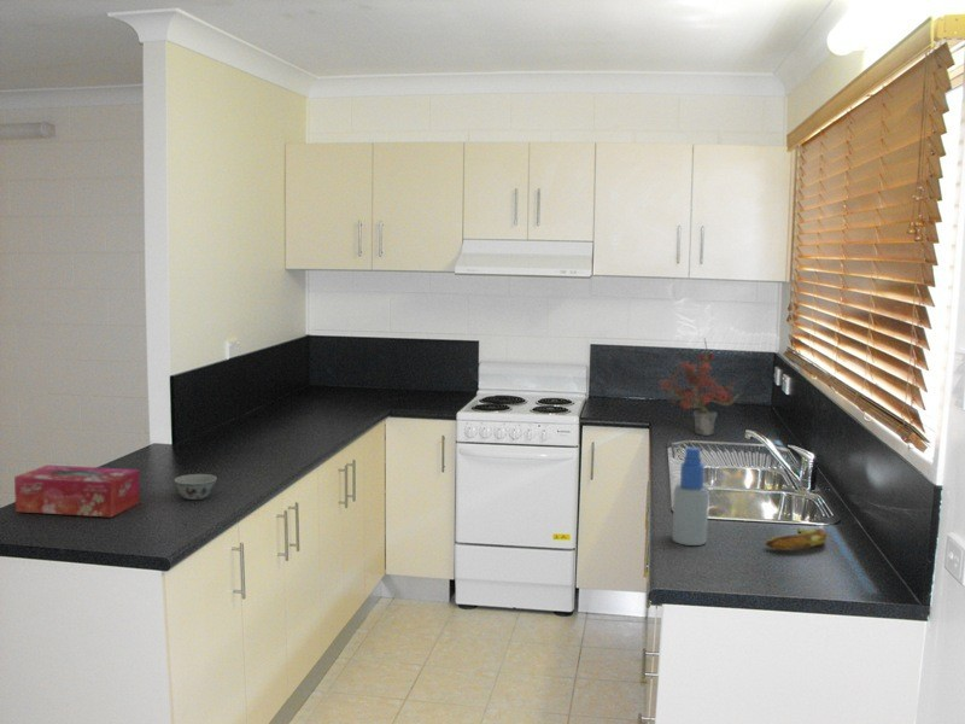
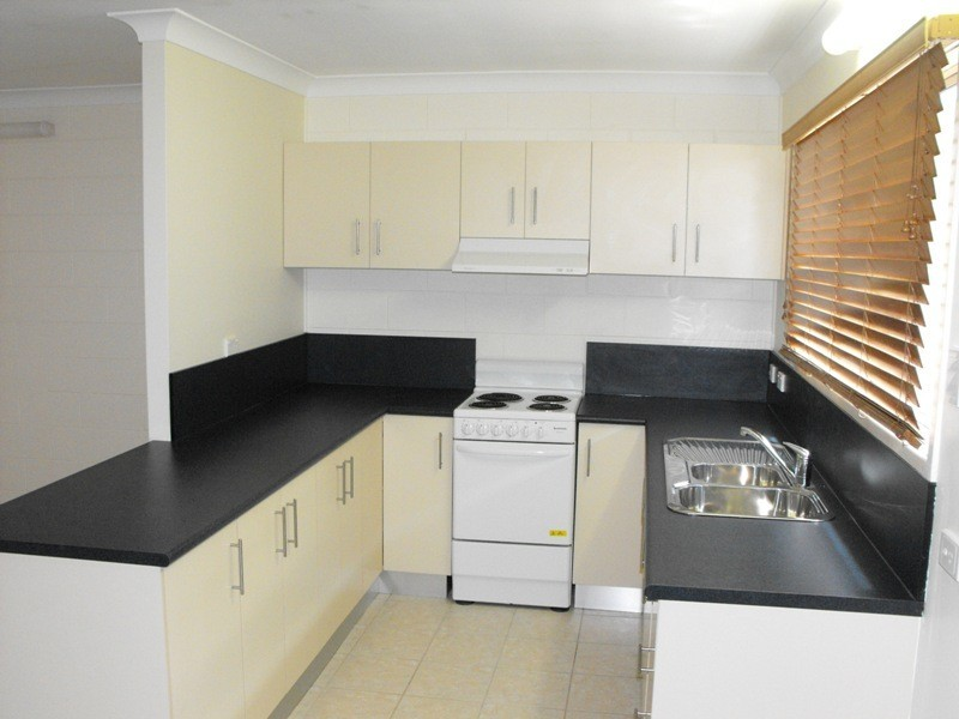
- potted plant (703, 385)
- banana (791, 535)
- spray bottle (691, 494)
- bowl (195, 487)
- tissue box (78, 490)
